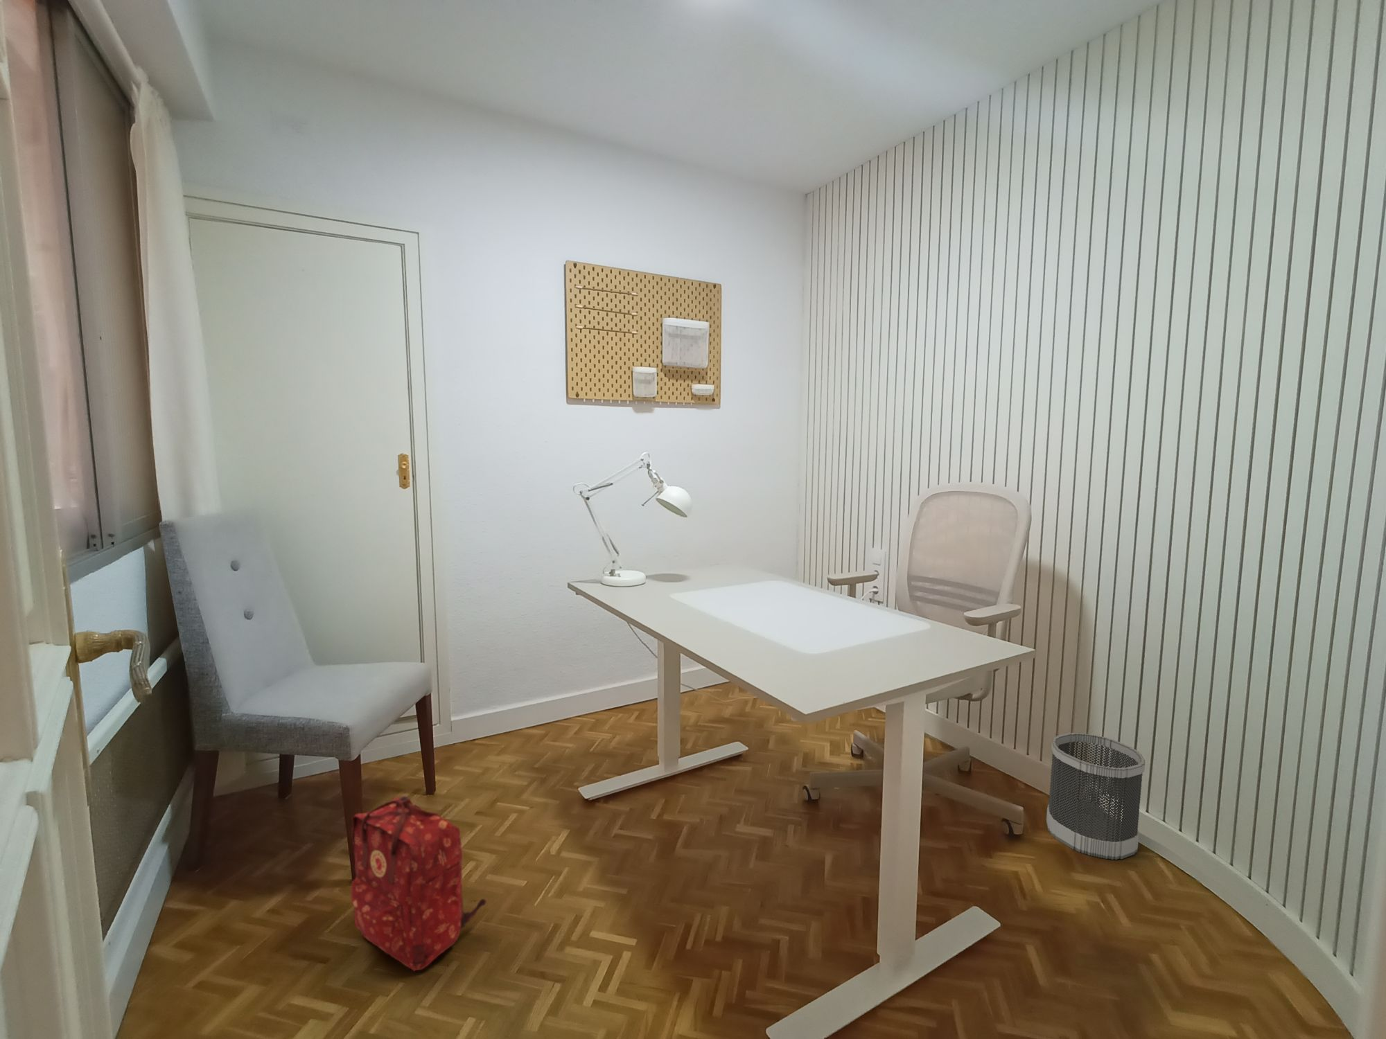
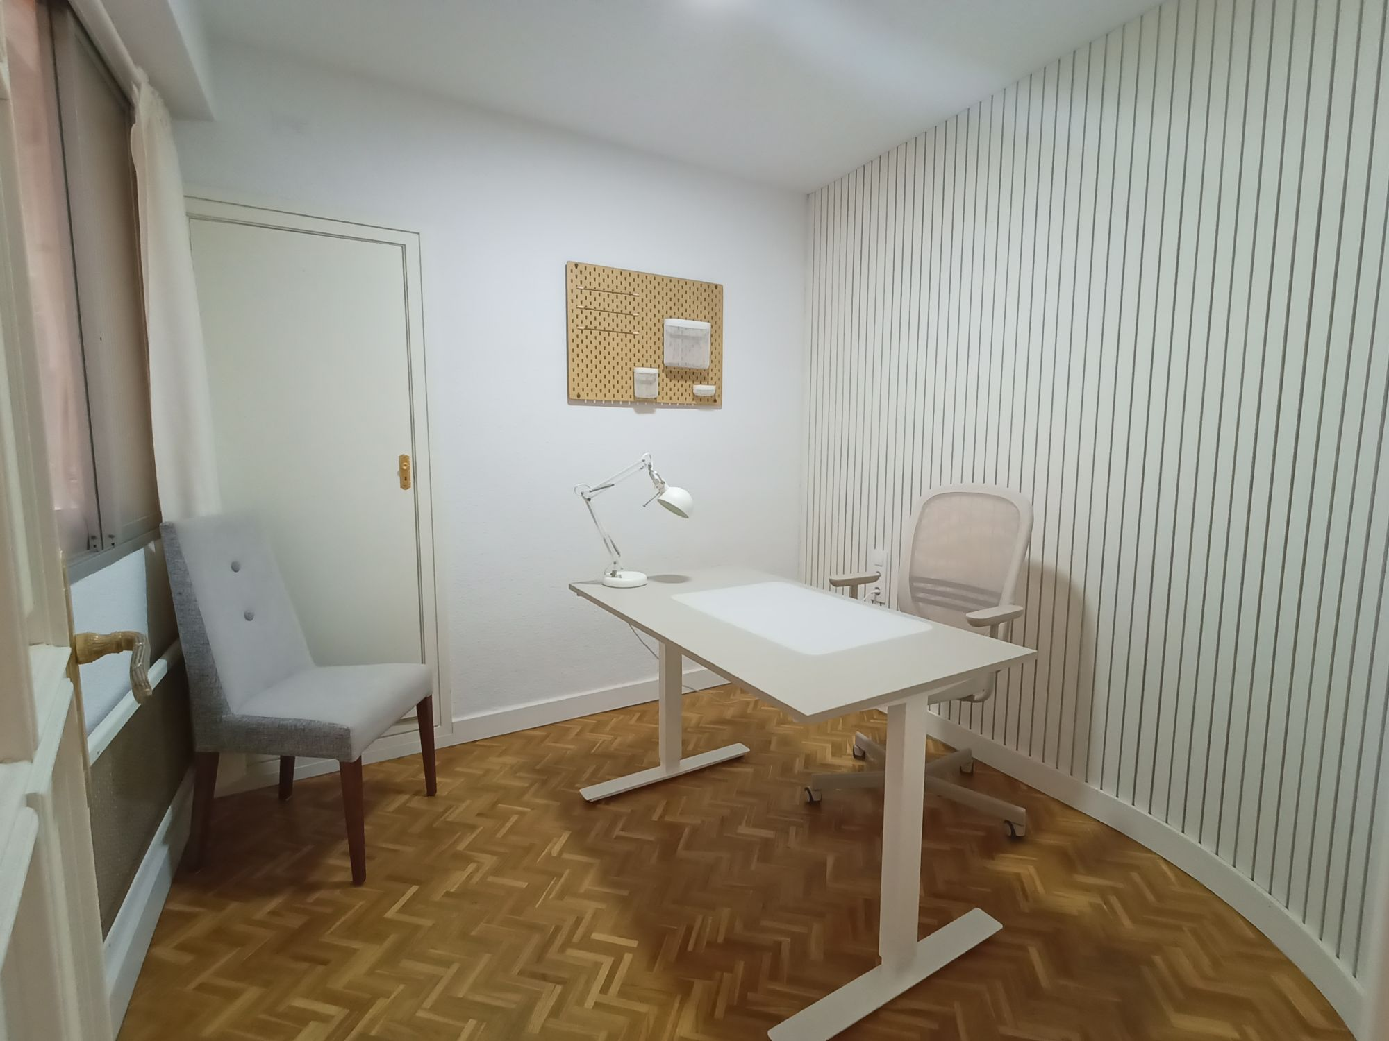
- wastebasket (1094, 792)
- backpack (413, 863)
